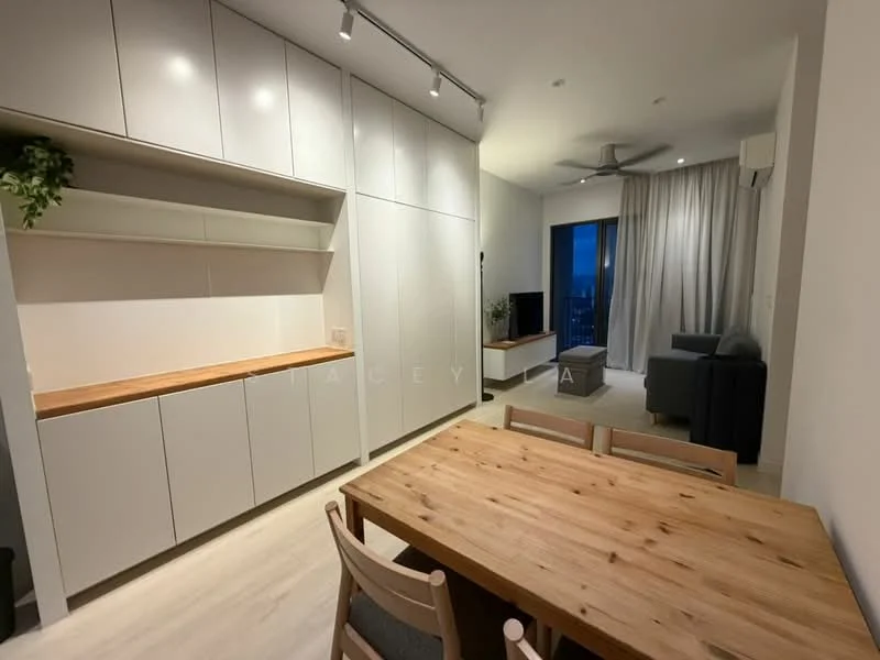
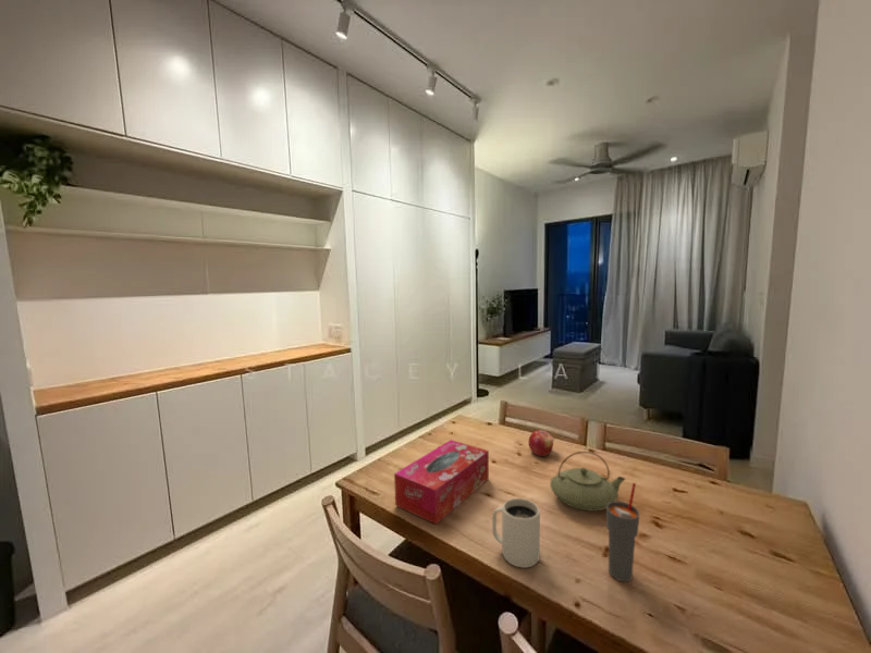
+ tissue box (444, 476)
+ mug (515, 529)
+ teapot (588, 475)
+ cup (623, 531)
+ fruit (541, 442)
